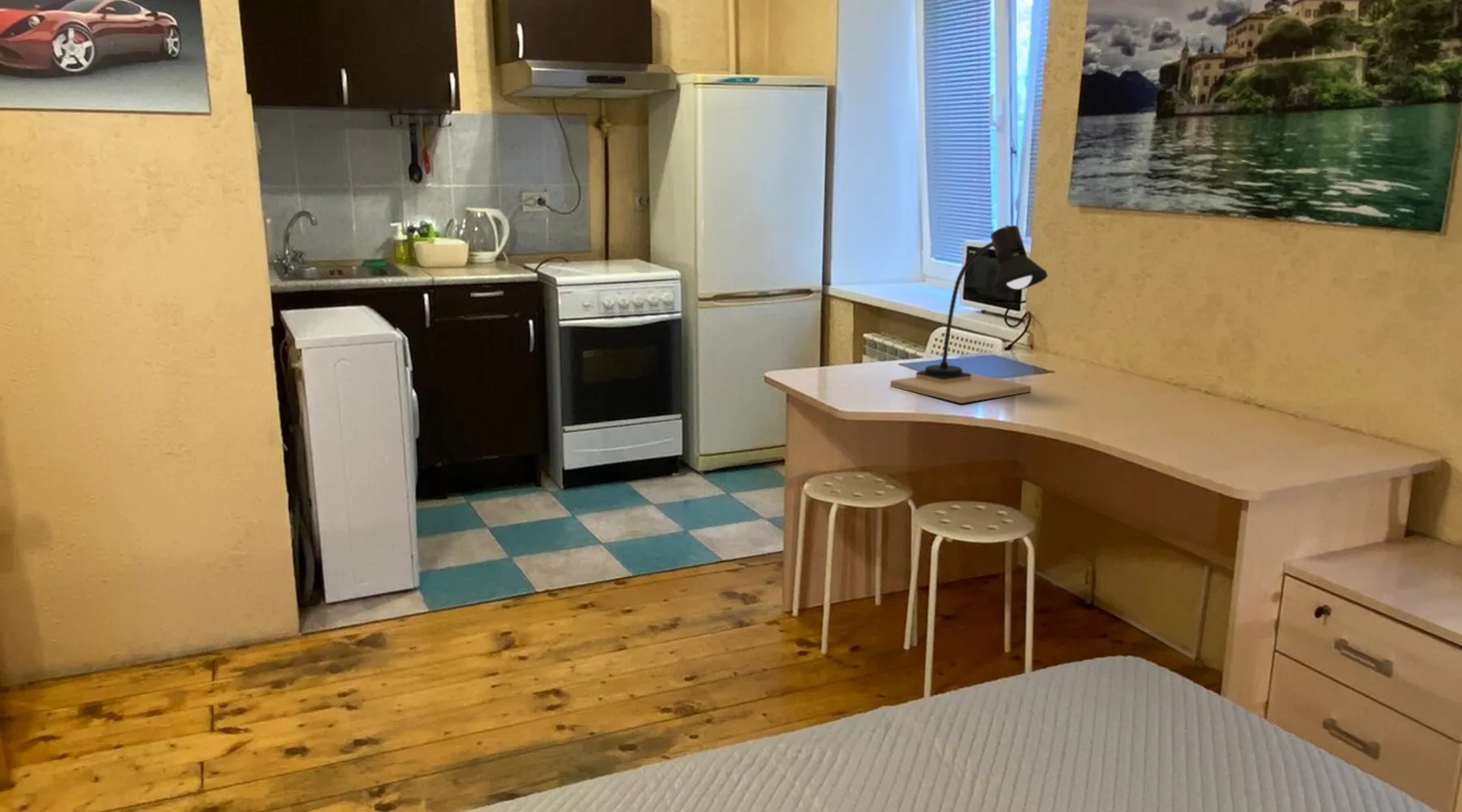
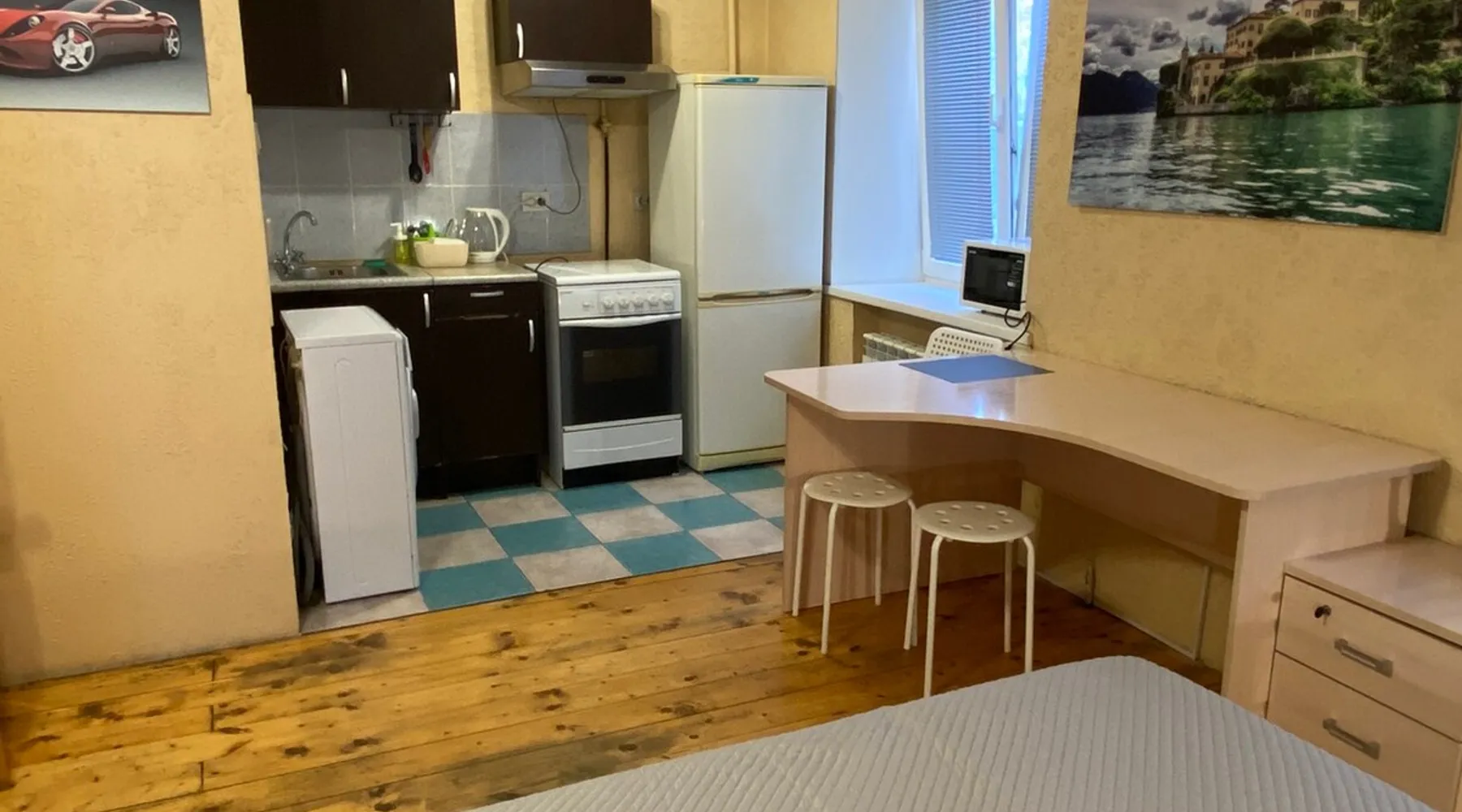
- desk lamp (994, 293)
